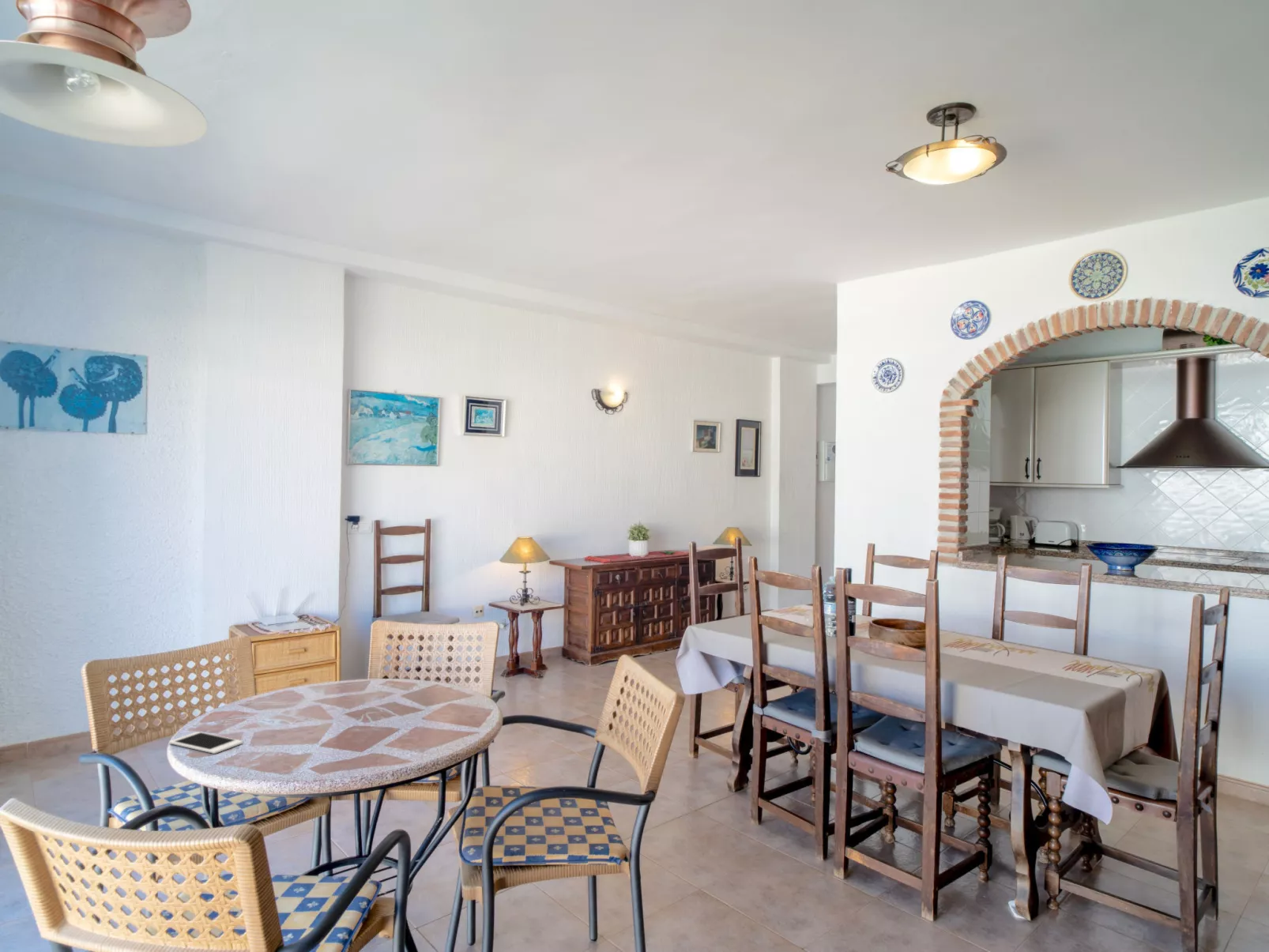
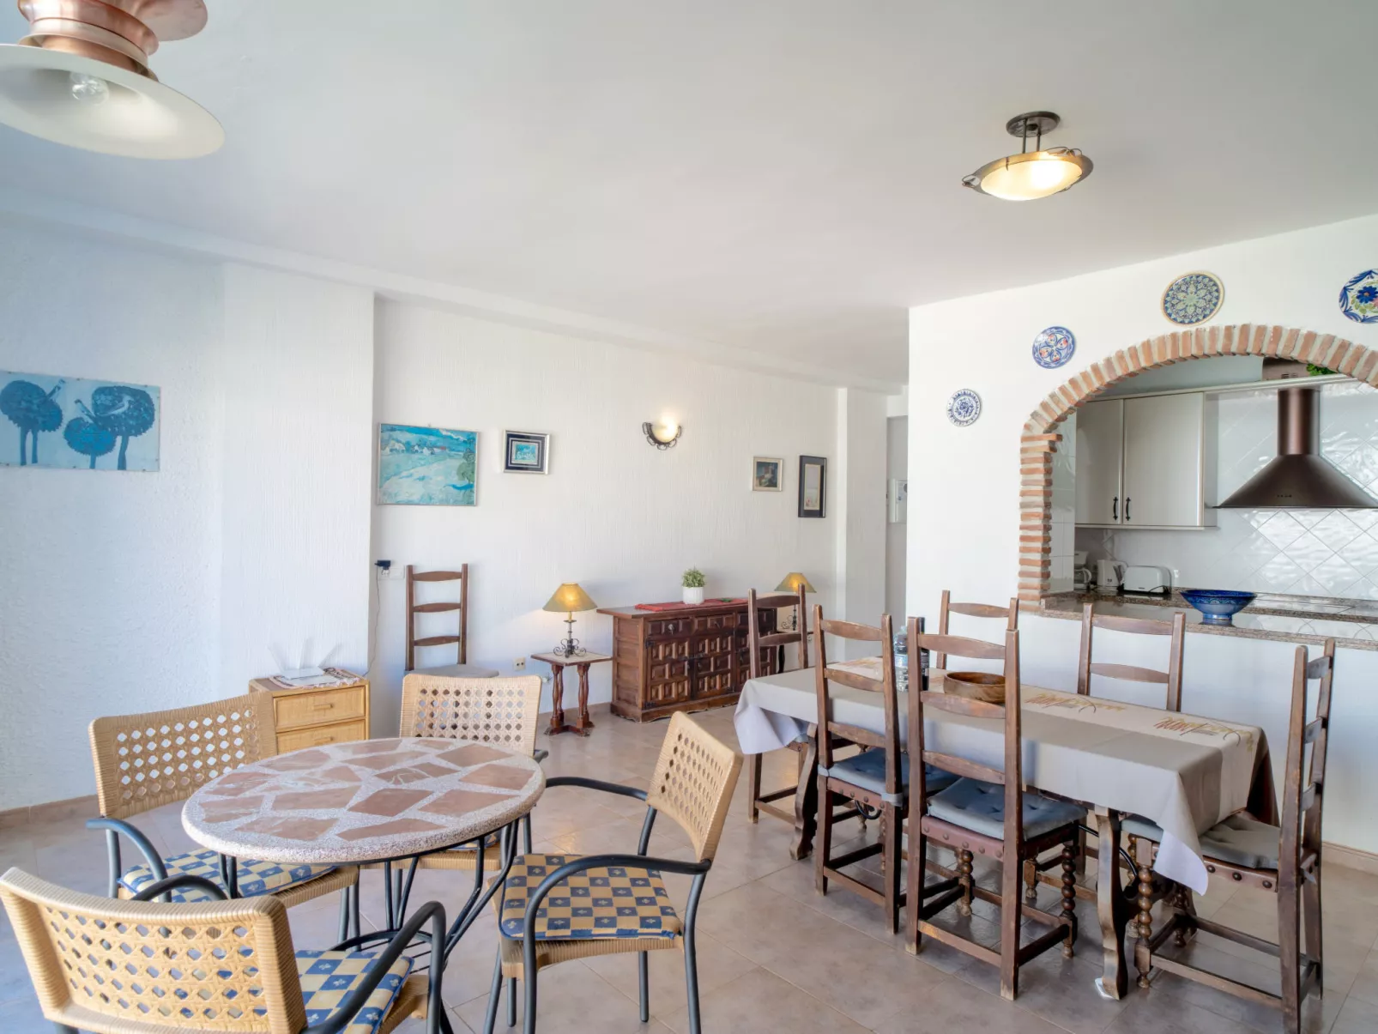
- cell phone (205, 742)
